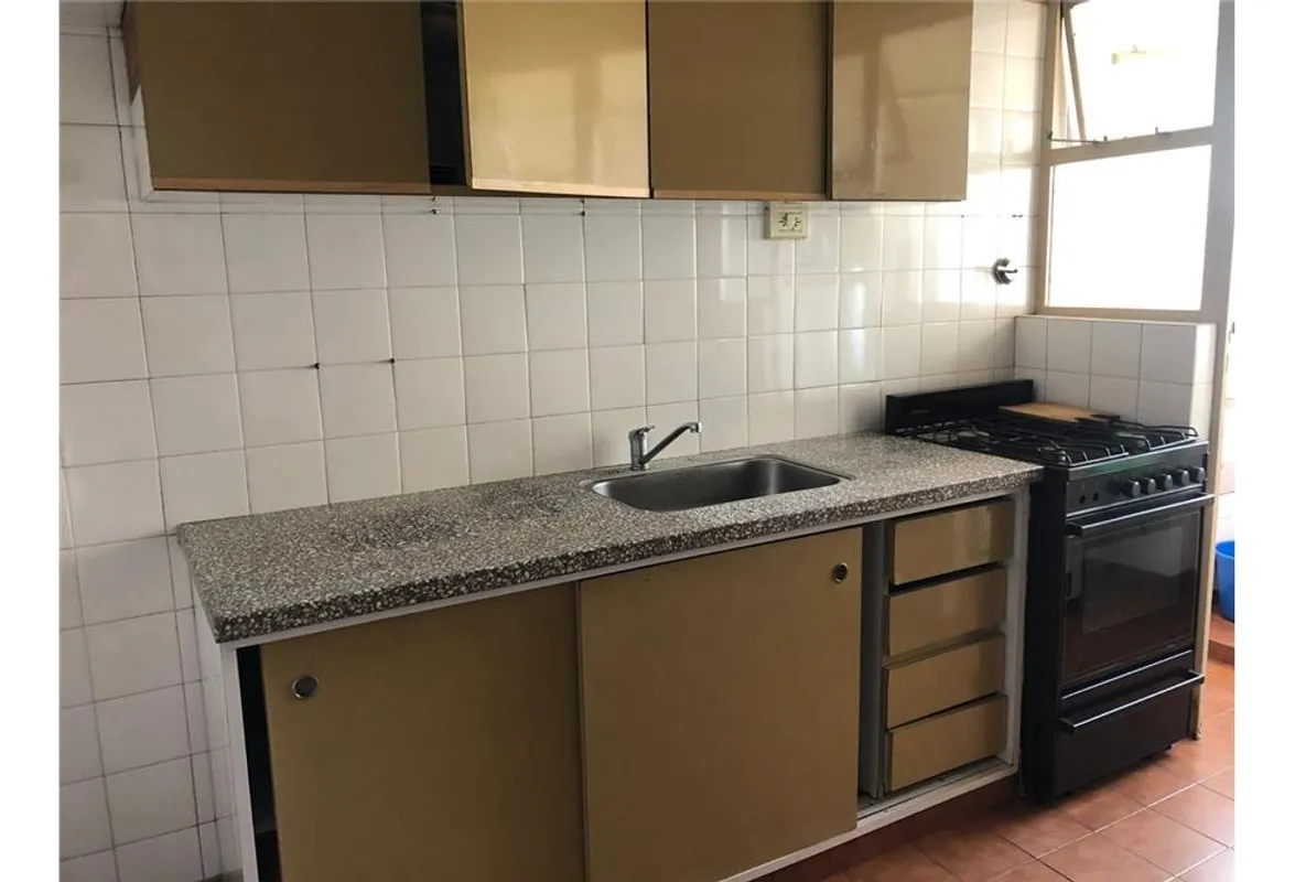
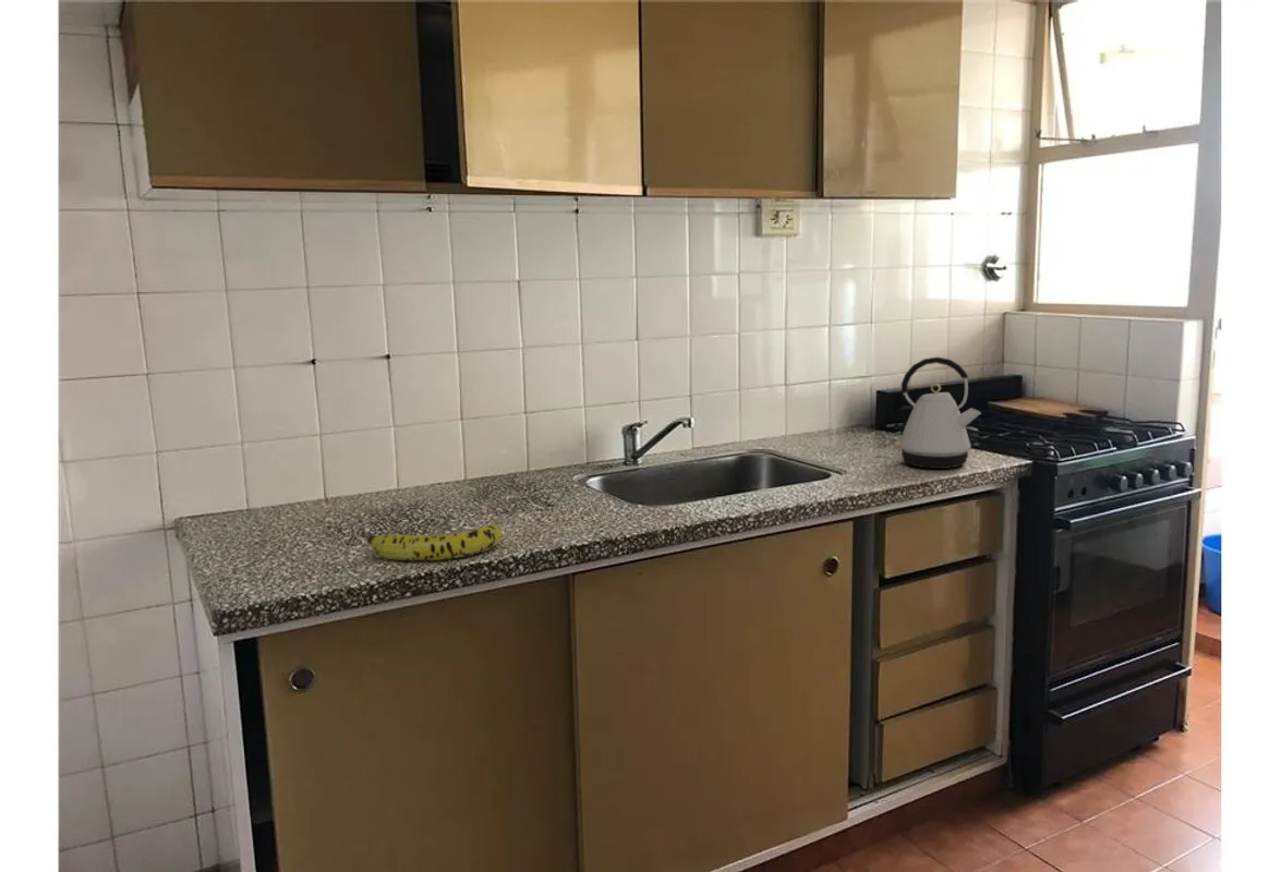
+ kettle (938, 411)
+ fruit (435, 538)
